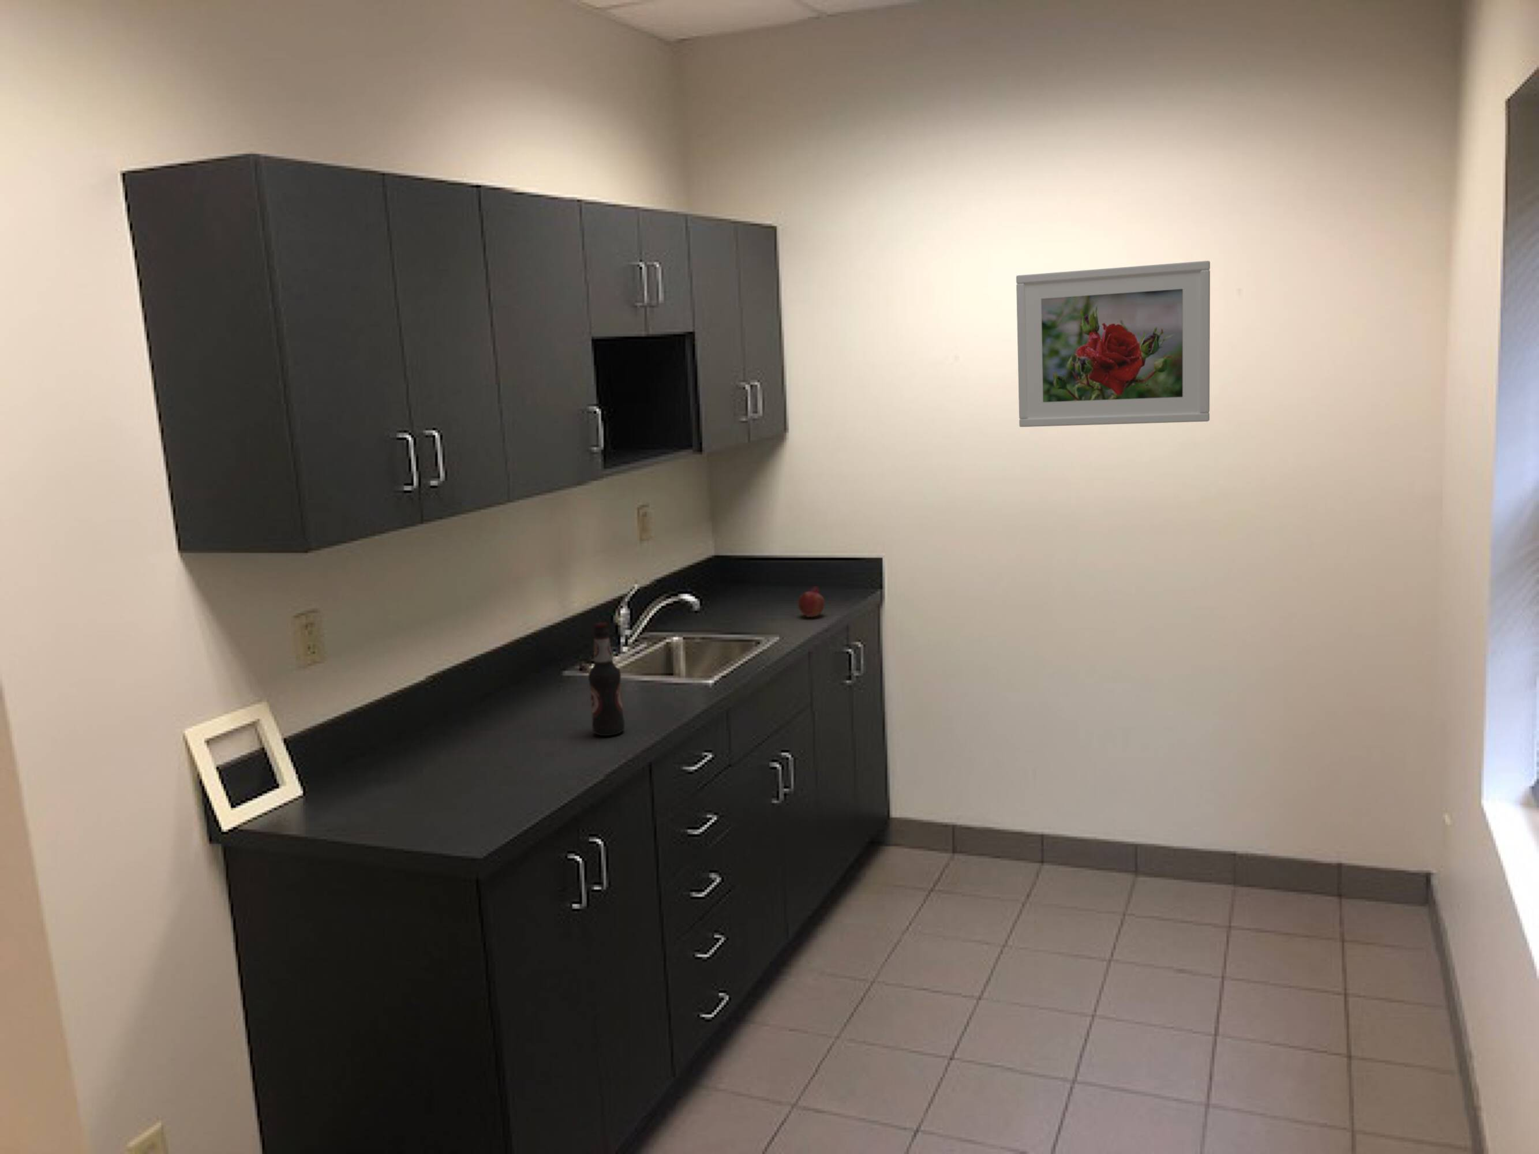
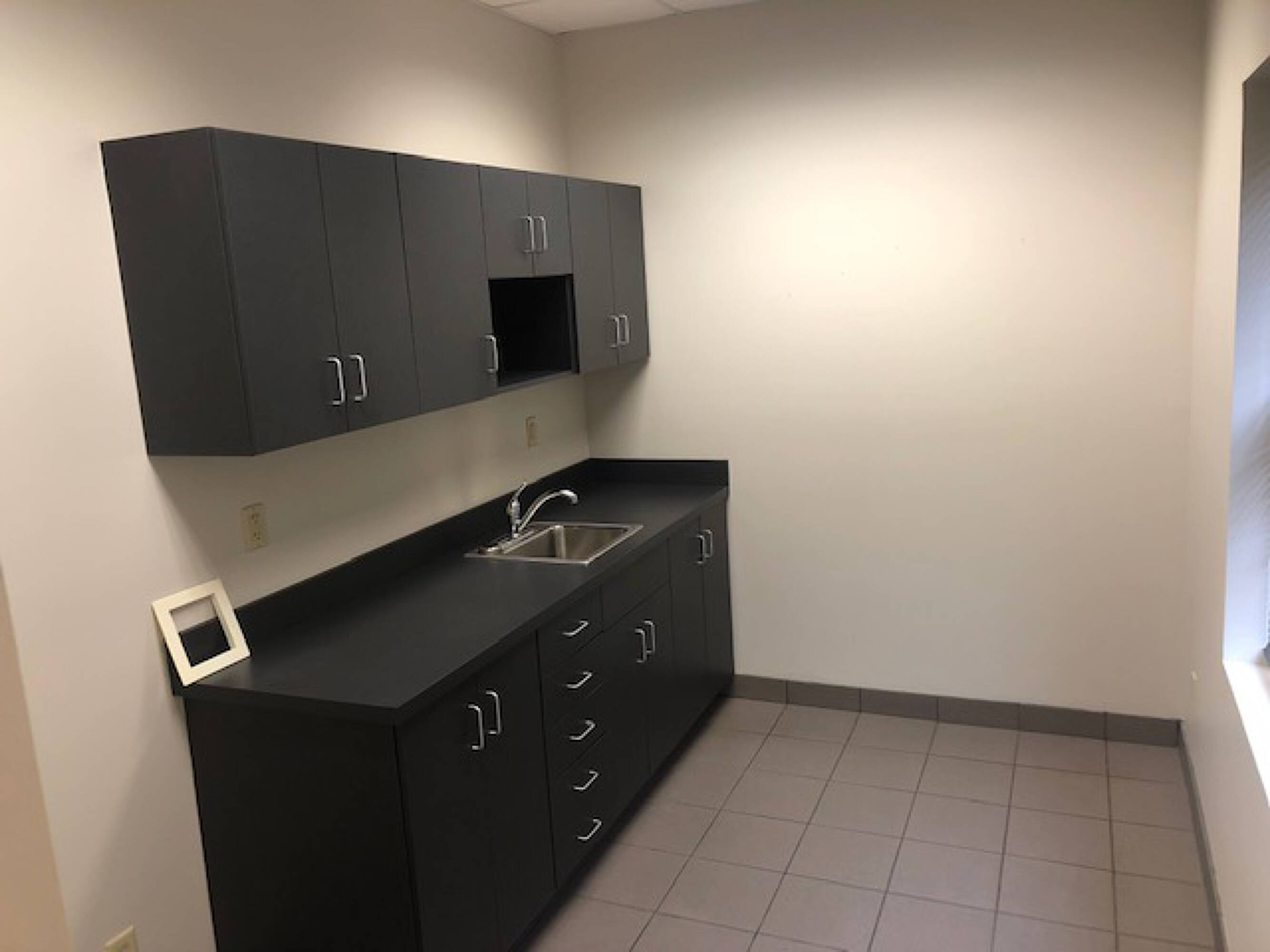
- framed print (1111, 347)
- fruit (812, 601)
- bottle (605, 678)
